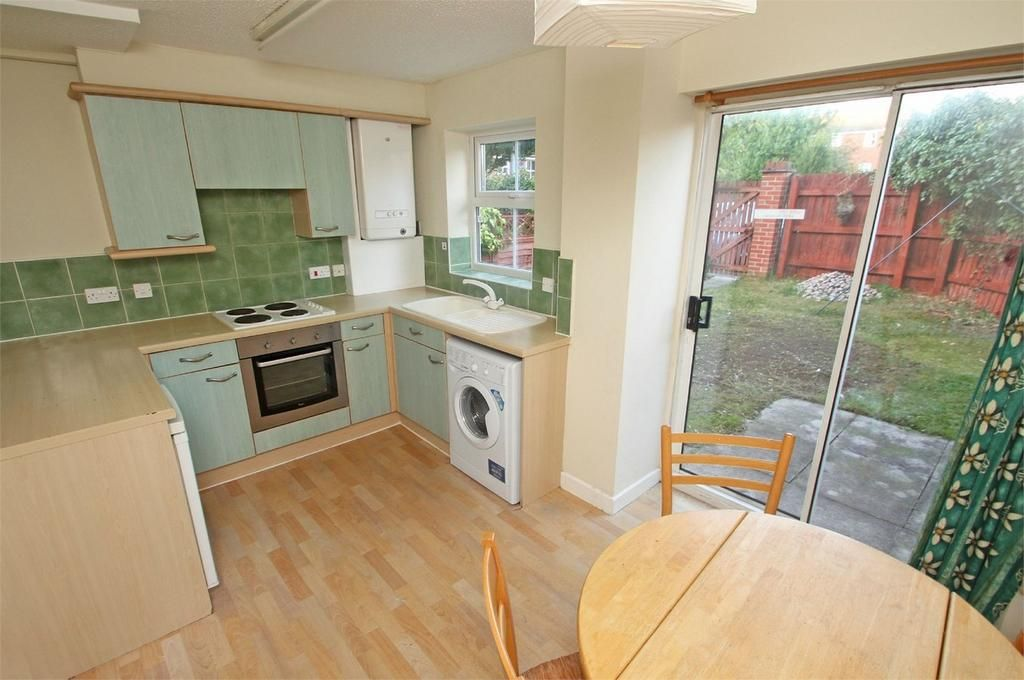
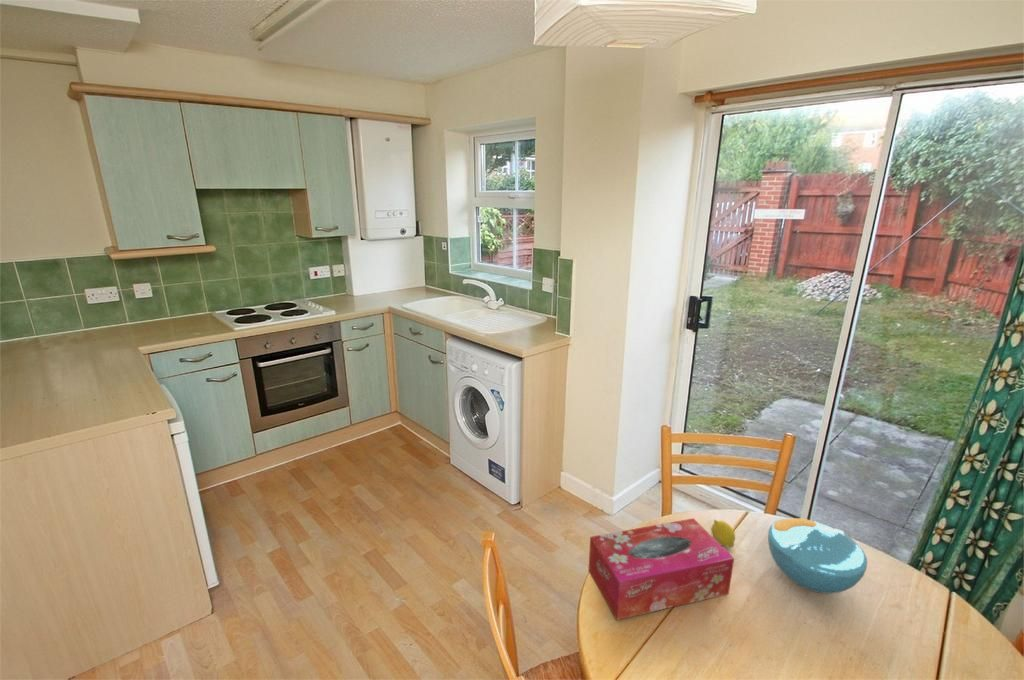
+ tissue box (658, 564)
+ bowl (813, 555)
+ fruit (723, 533)
